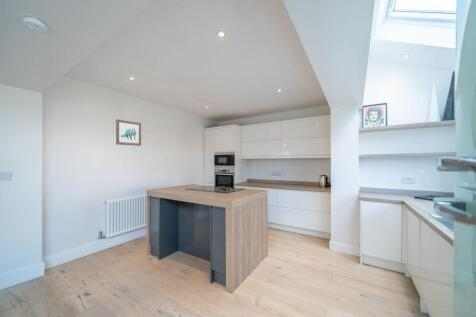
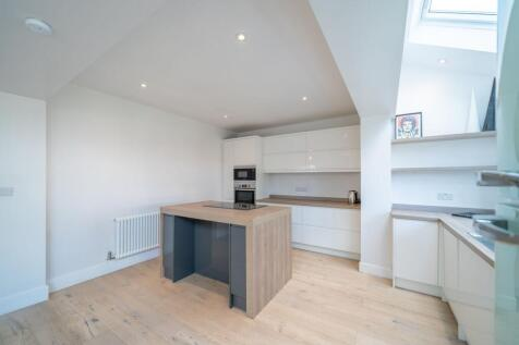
- wall art (129, 133)
